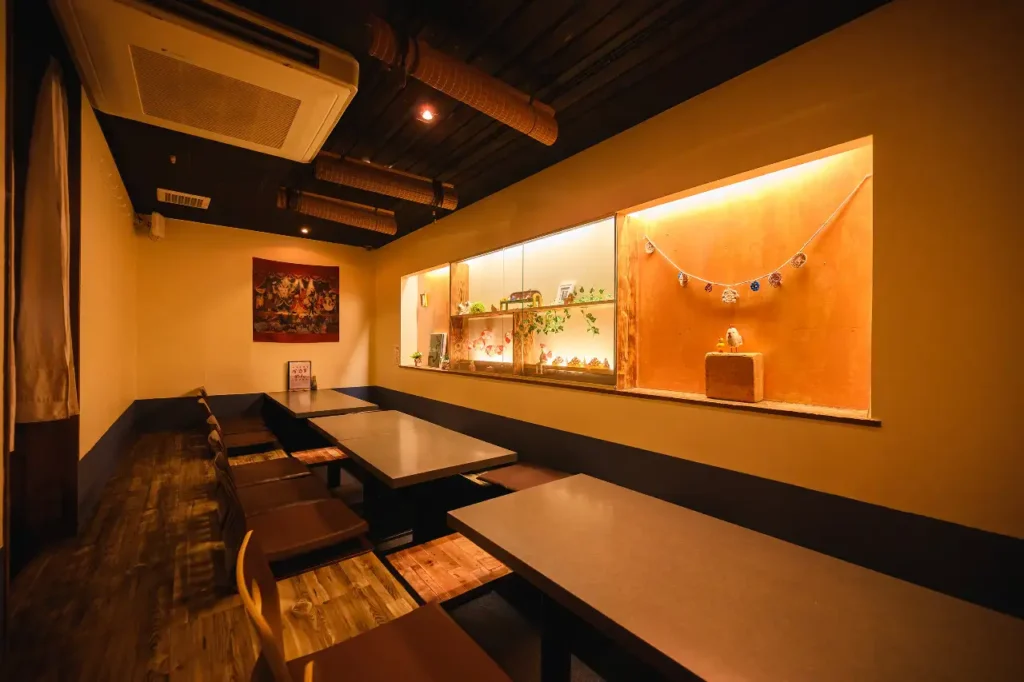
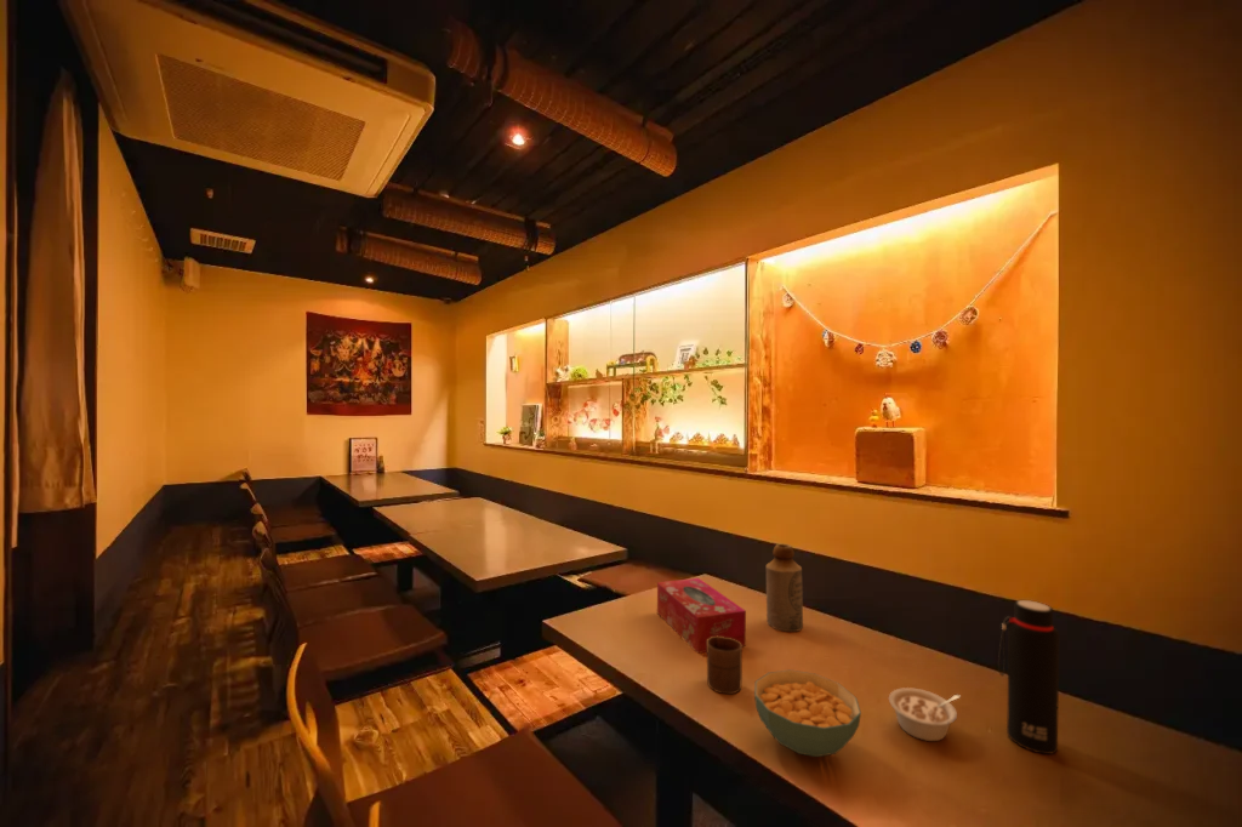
+ water bottle (1027, 672)
+ cereal bowl (804, 720)
+ cup (723, 663)
+ bottle (784, 584)
+ legume (922, 712)
+ tissue box (697, 611)
